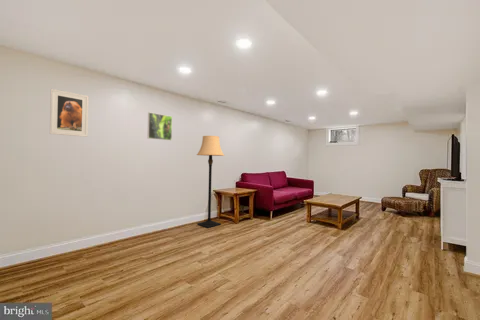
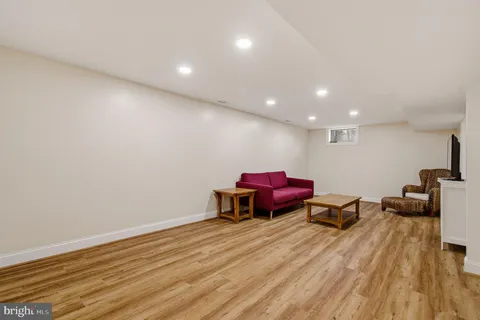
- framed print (160, 127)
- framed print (70, 114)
- lamp (210, 180)
